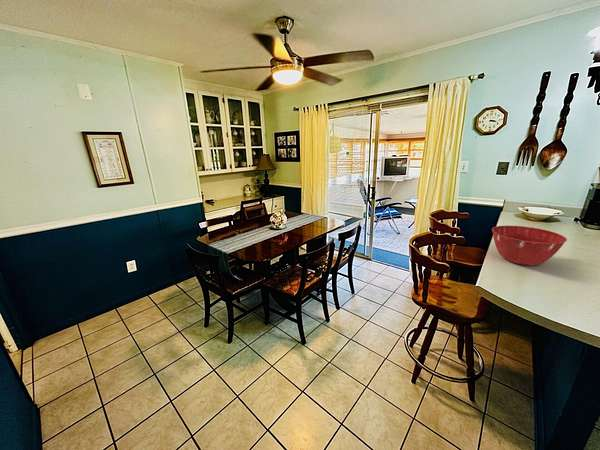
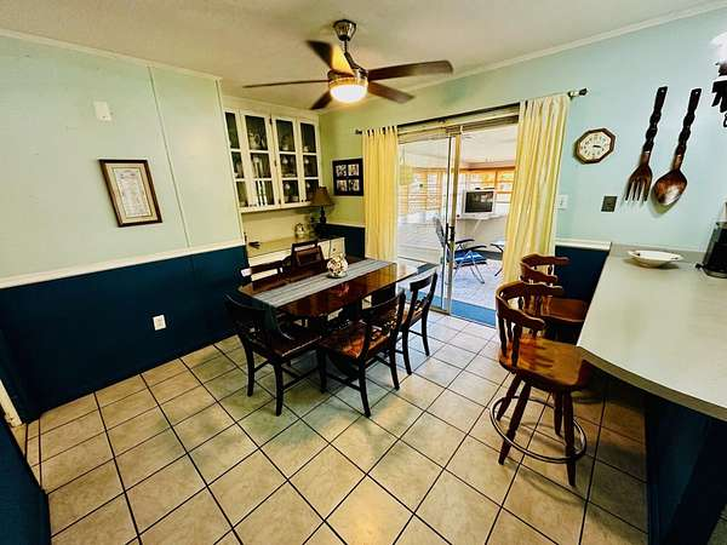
- mixing bowl (523, 246)
